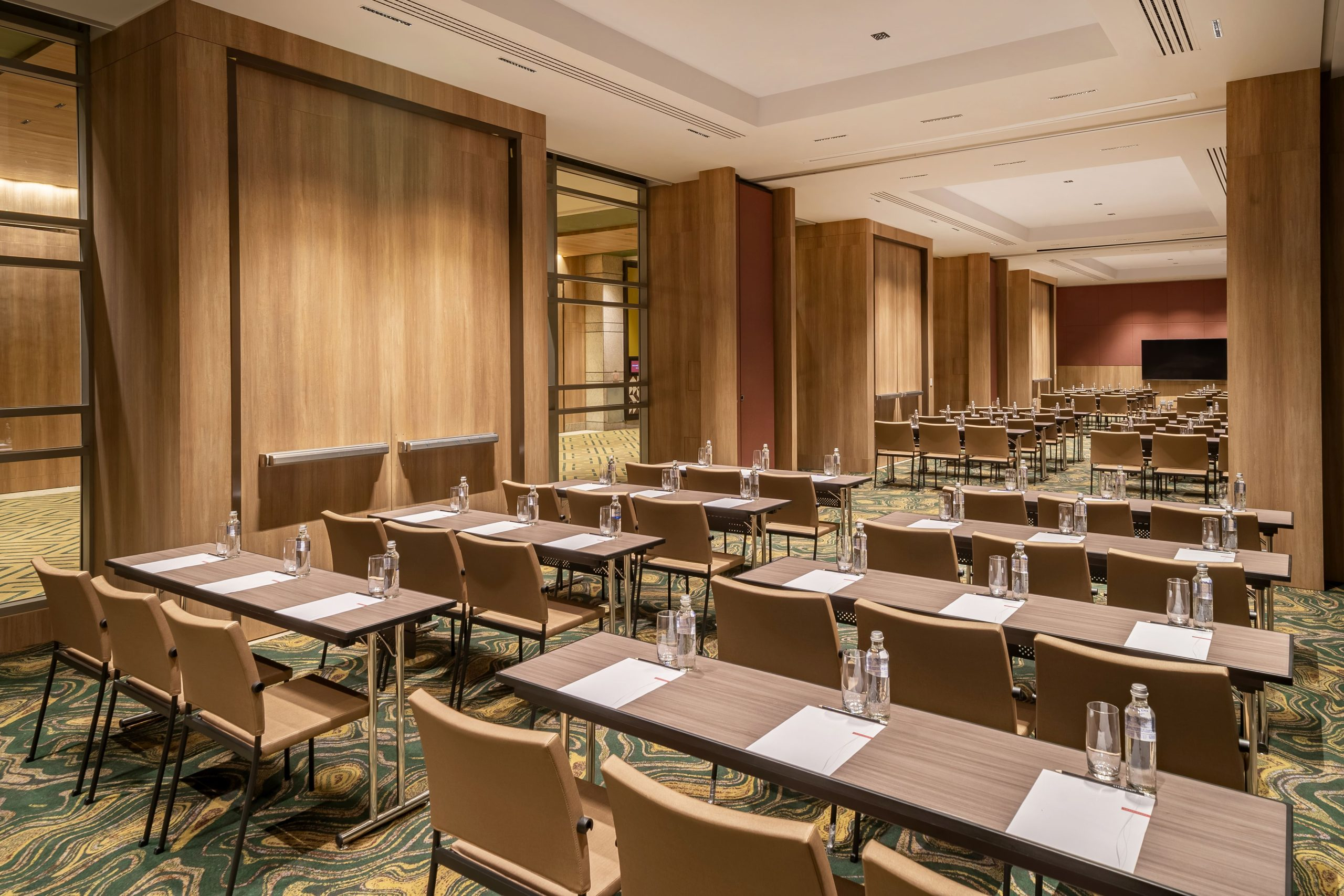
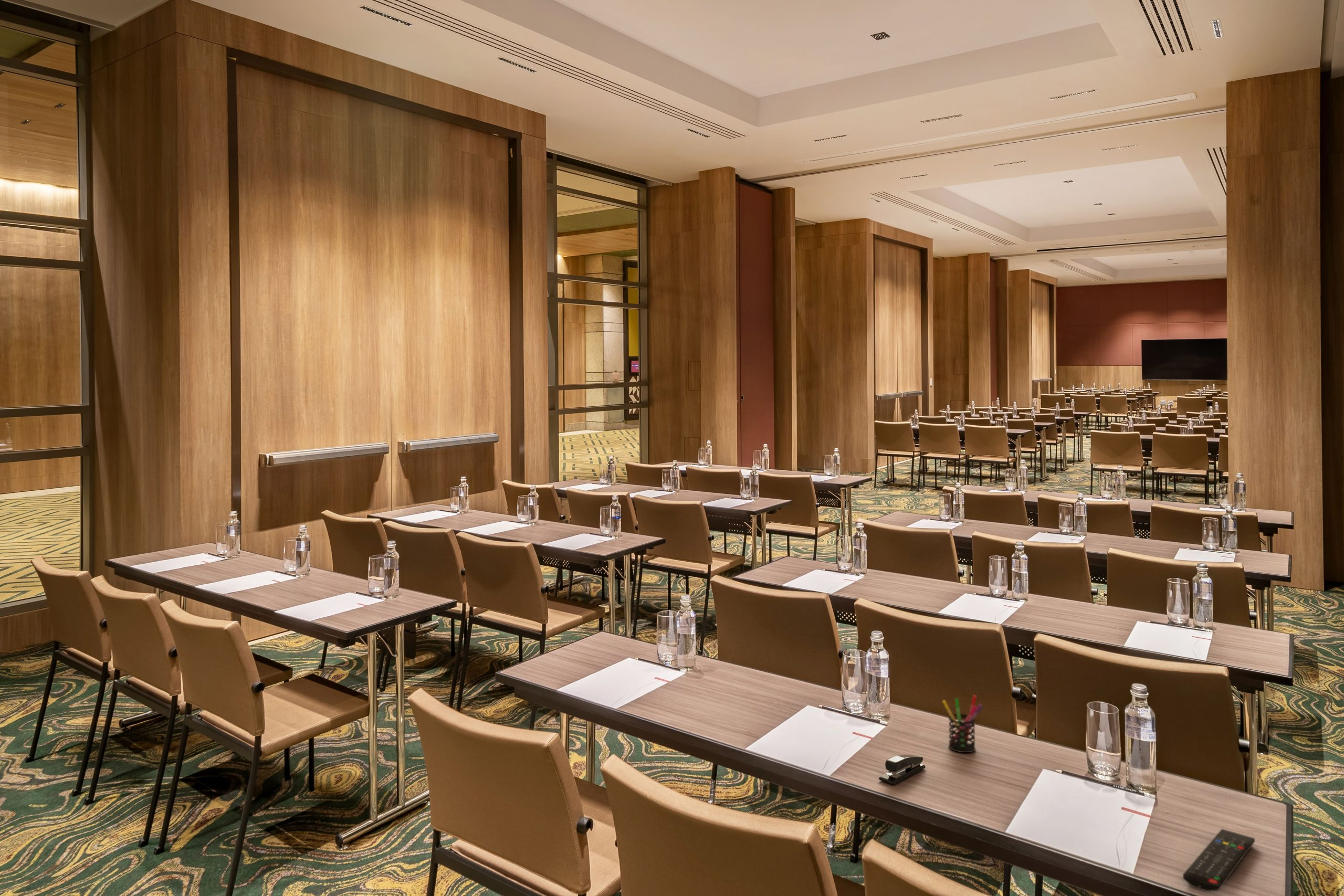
+ pen holder (962, 721)
+ remote control (1220, 860)
+ stapler (903, 765)
